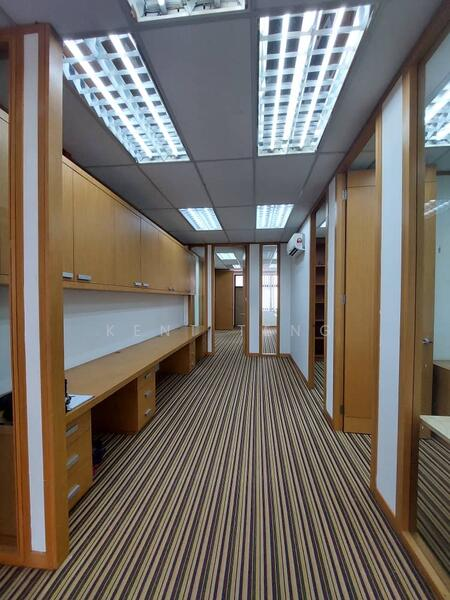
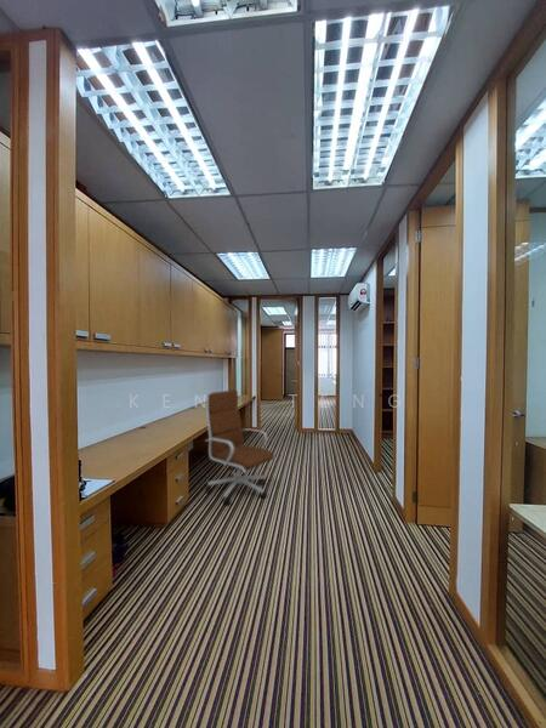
+ office chair (240, 442)
